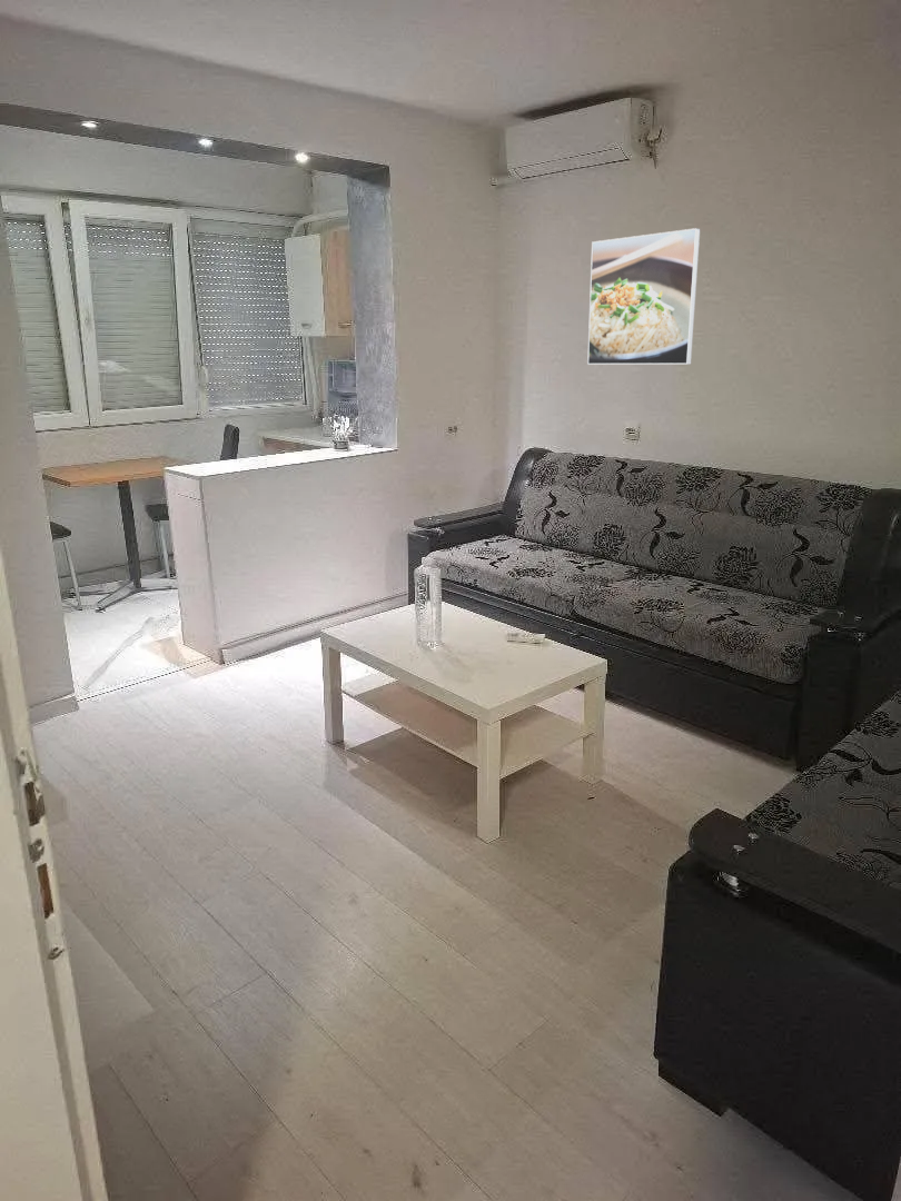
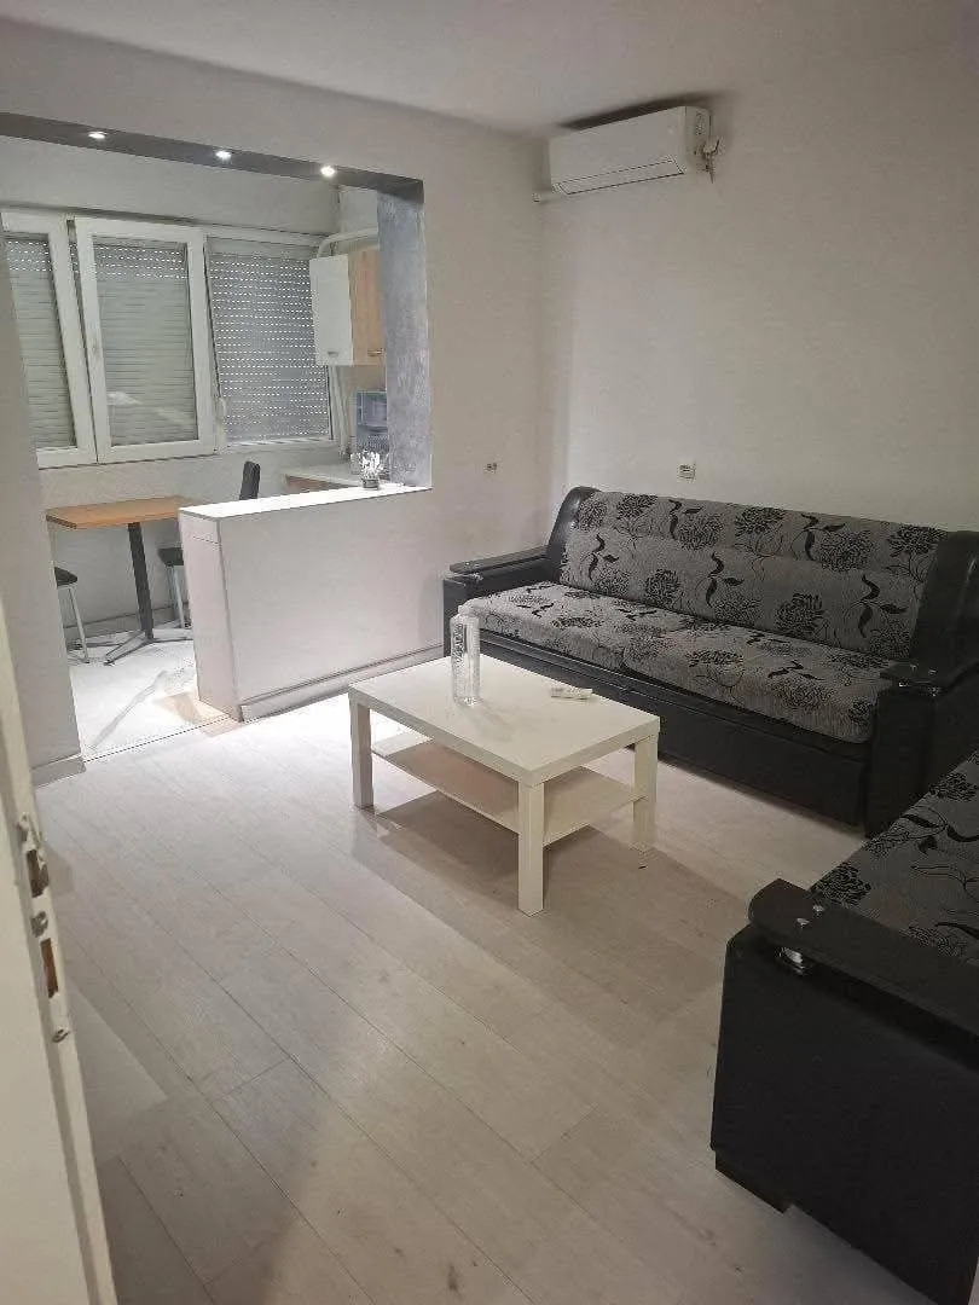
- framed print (640, 300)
